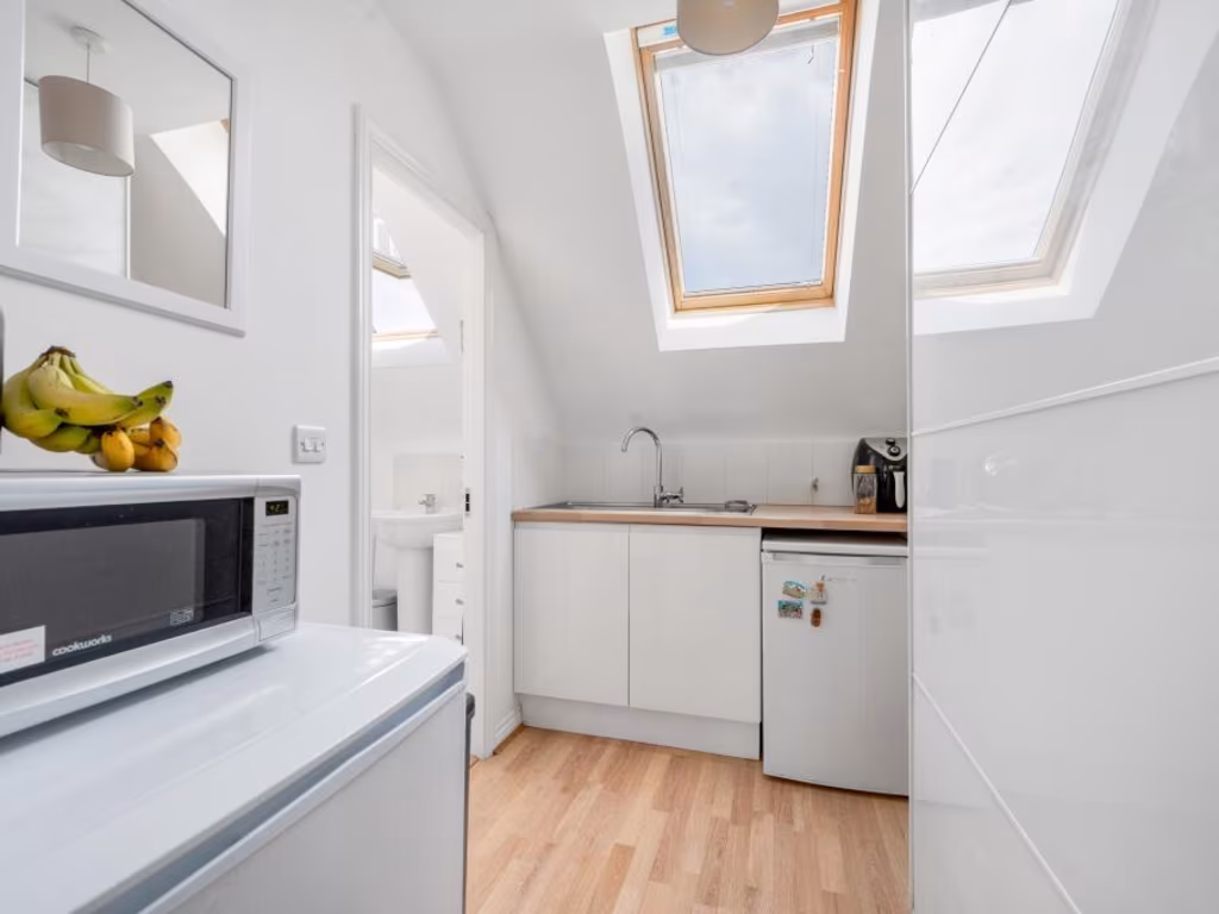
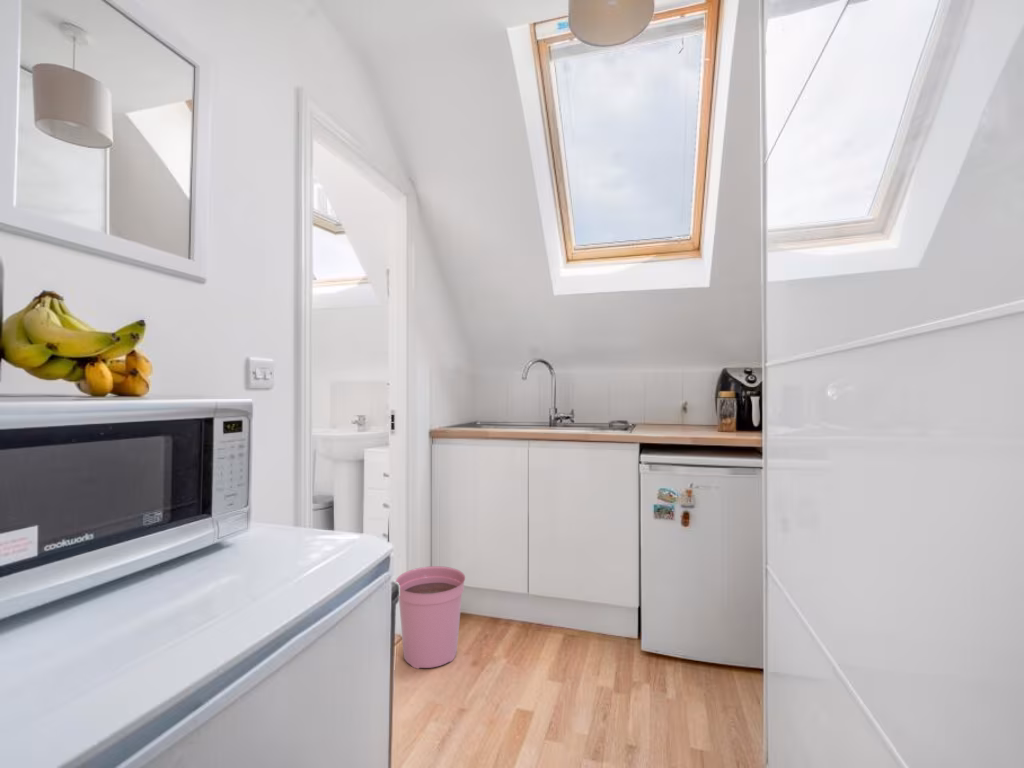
+ plant pot (430, 616)
